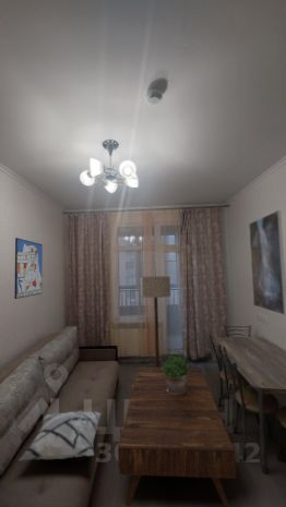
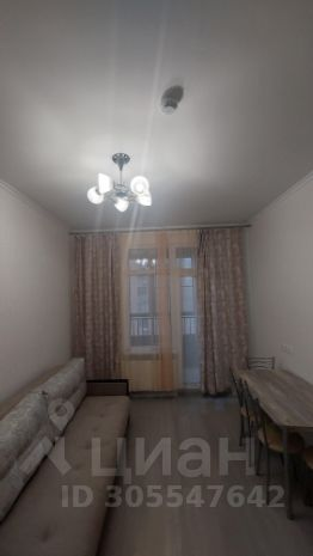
- floor lamp (156, 322)
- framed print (265, 263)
- coffee table (169, 420)
- potted plant (176, 371)
- wall art (29, 268)
- decorative pillow (65, 433)
